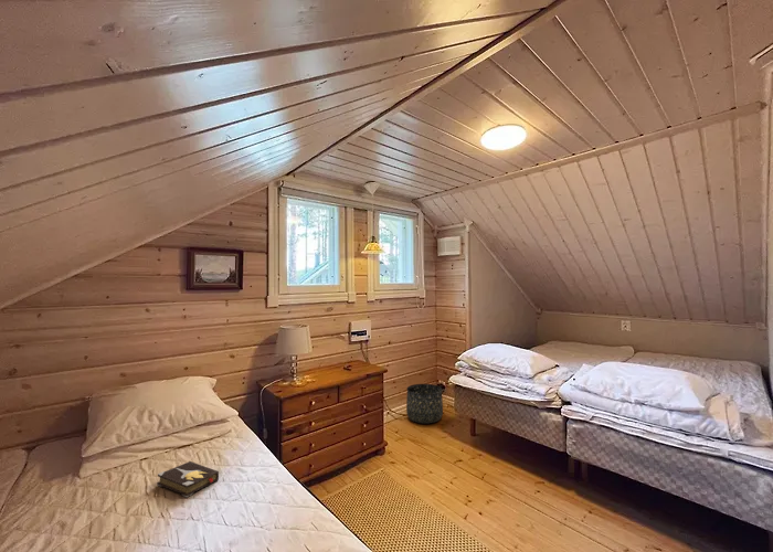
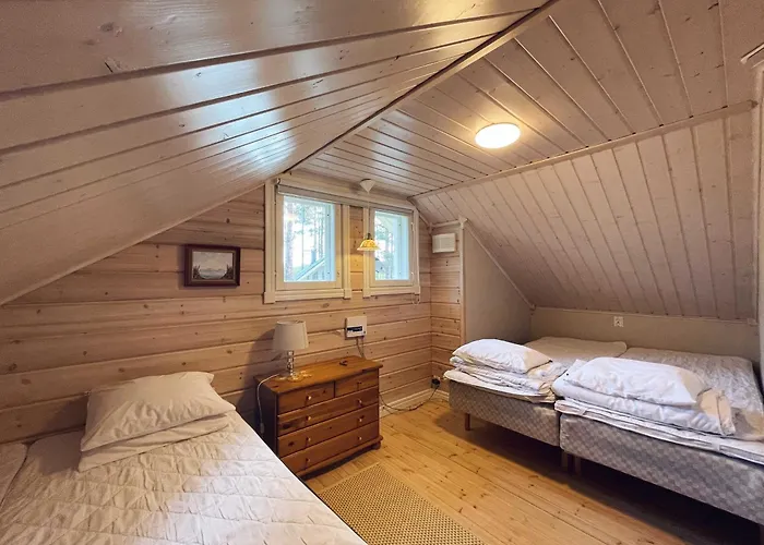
- basket (424, 403)
- hardback book (188, 476)
